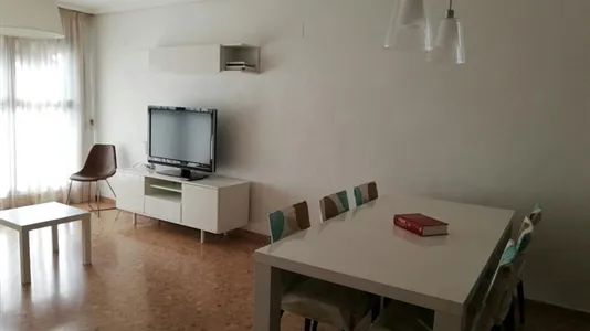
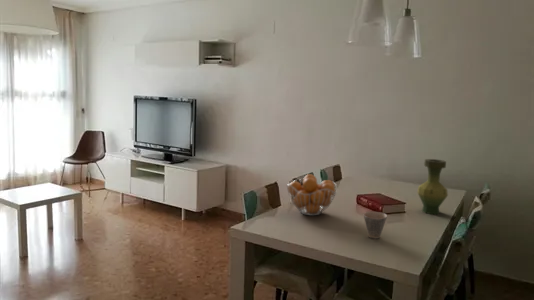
+ cup (374, 225)
+ fruit basket (311, 194)
+ vase (432, 186)
